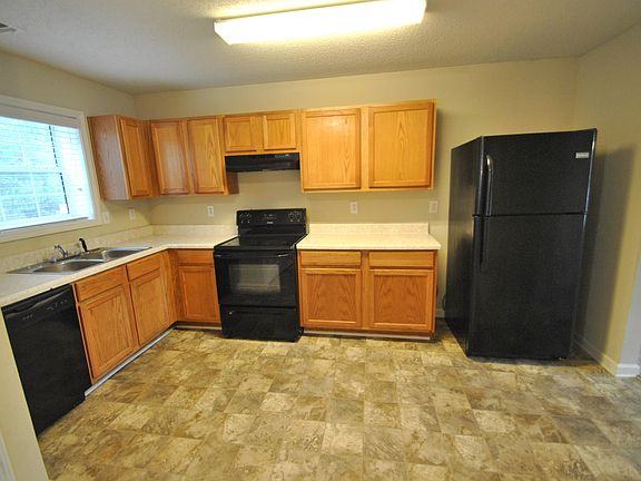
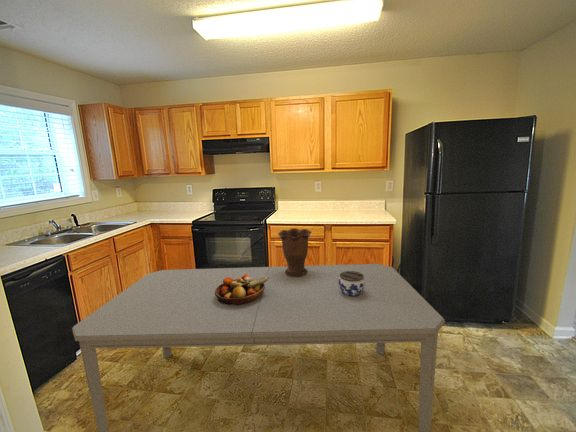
+ fruit bowl (240, 285)
+ dining table (265, 342)
+ vase (295, 252)
+ jar (351, 283)
